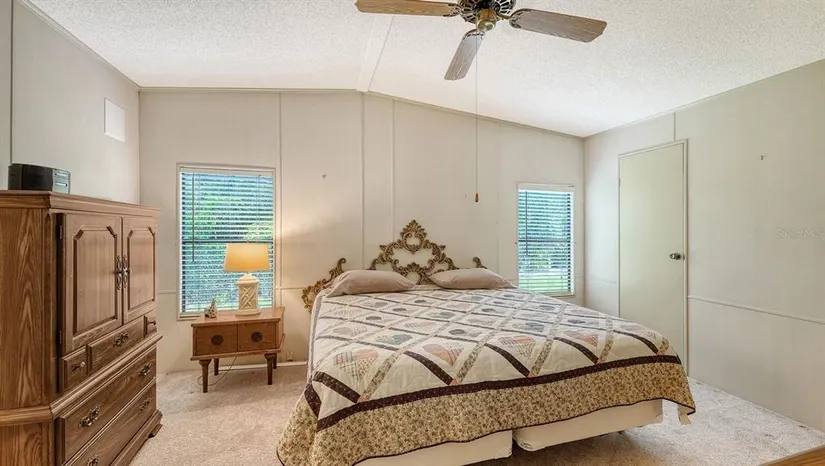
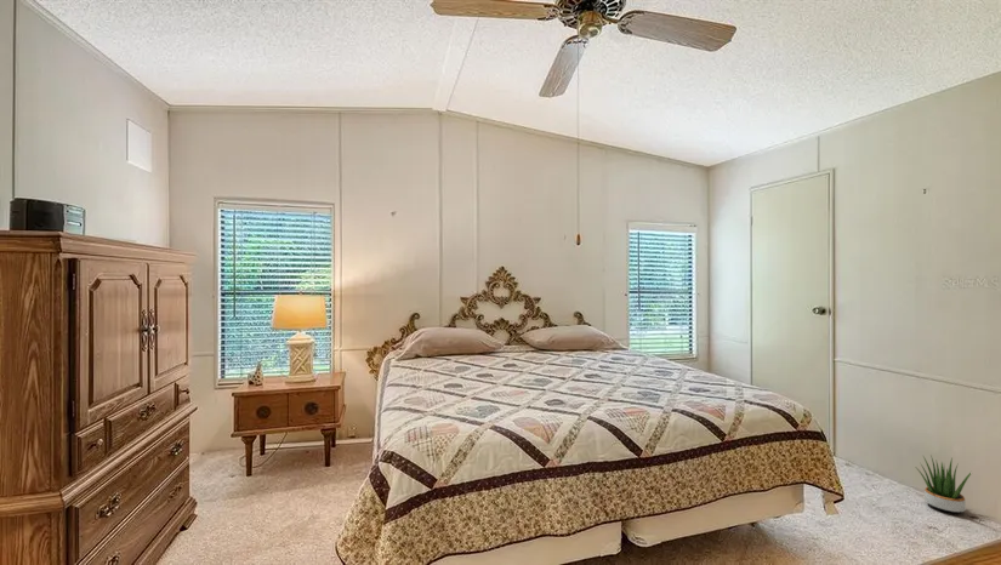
+ potted plant (944, 483)
